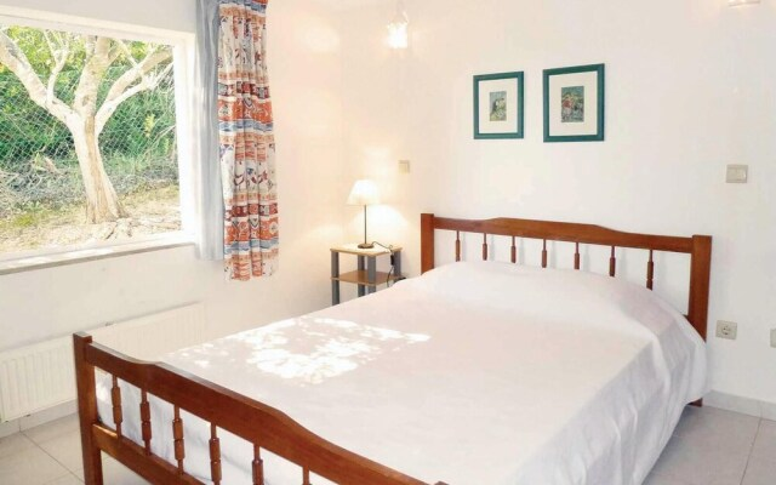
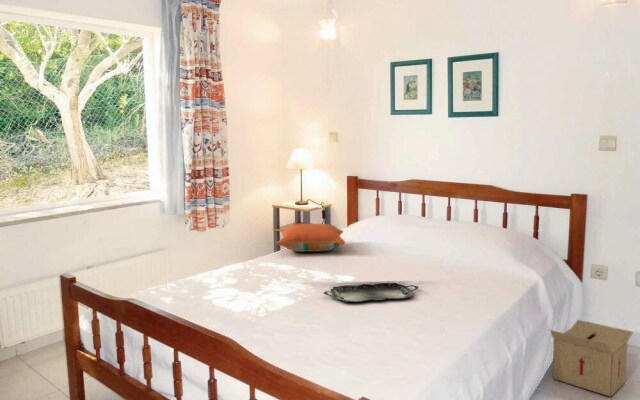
+ pillow (311, 237)
+ cardboard box (590, 353)
+ serving tray (371, 291)
